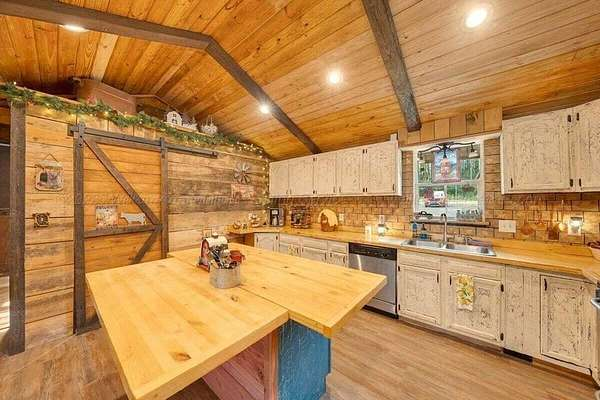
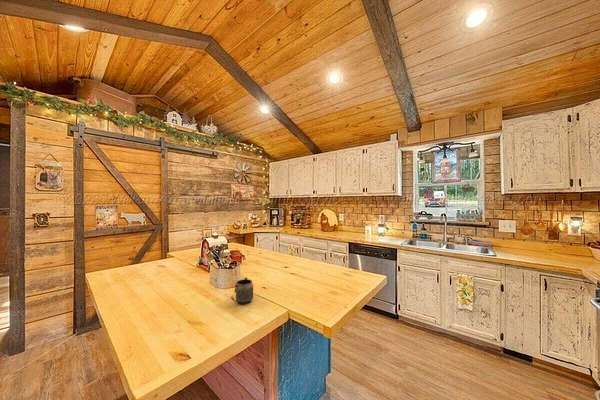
+ mug (244, 290)
